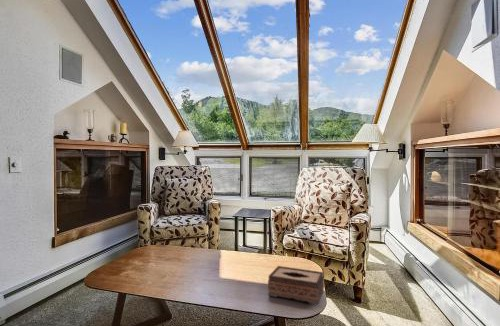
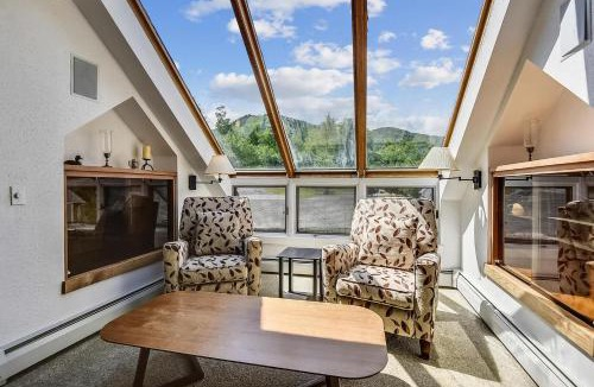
- tissue box (296, 283)
